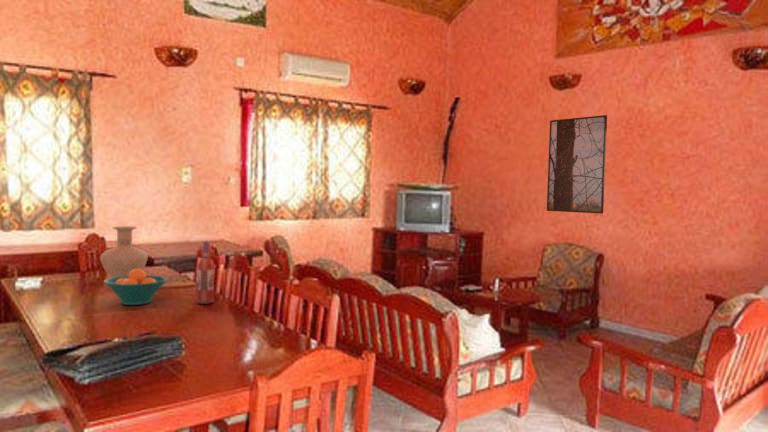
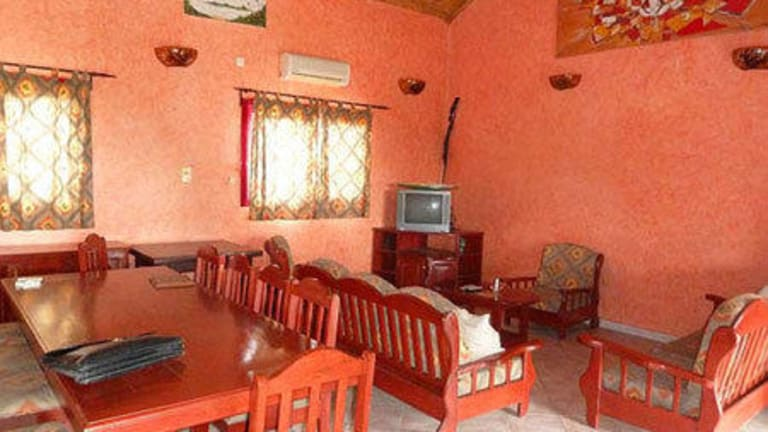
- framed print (575, 165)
- fruit bowl (136, 285)
- vase (124, 253)
- wine bottle (205, 272)
